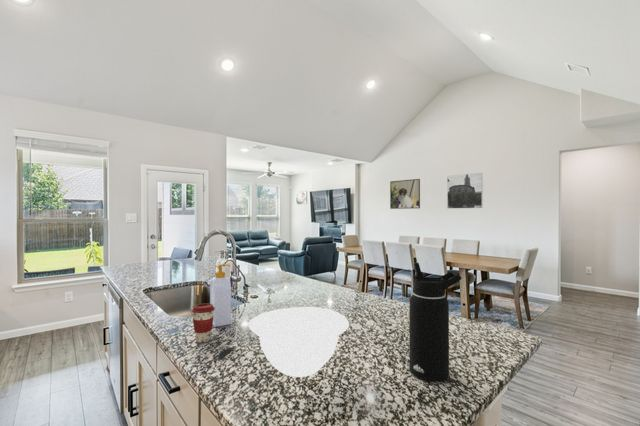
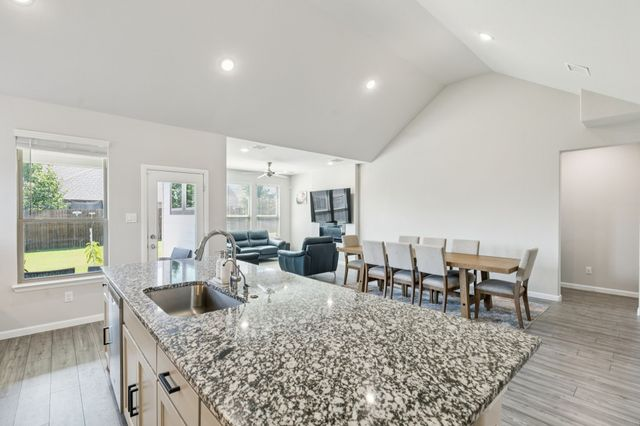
- water bottle (434, 318)
- coffee cup (203, 322)
- soap bottle (221, 293)
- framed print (404, 194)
- mixing bowl (299, 341)
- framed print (464, 191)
